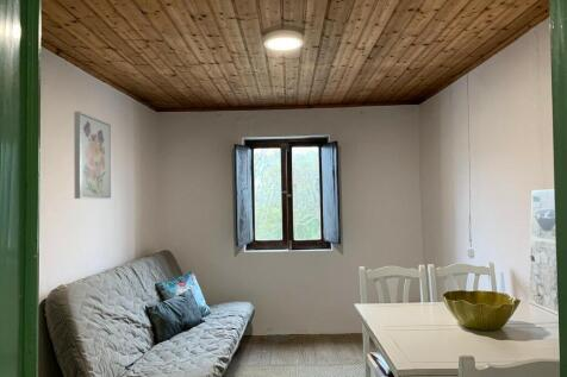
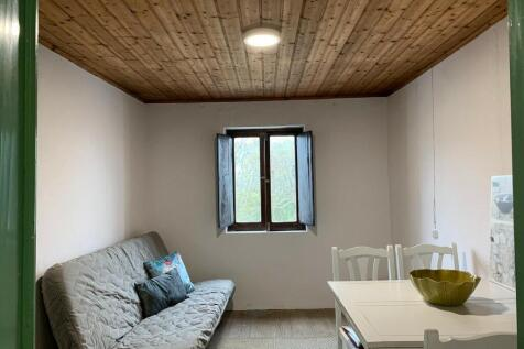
- wall art (93, 158)
